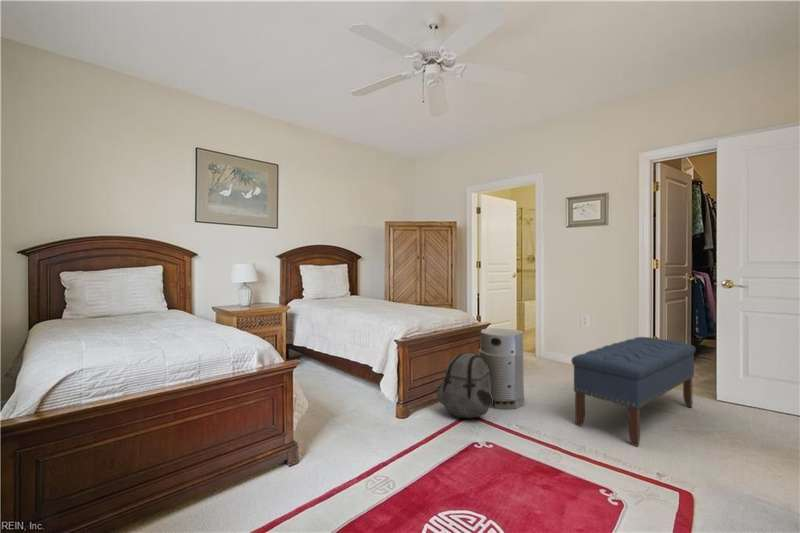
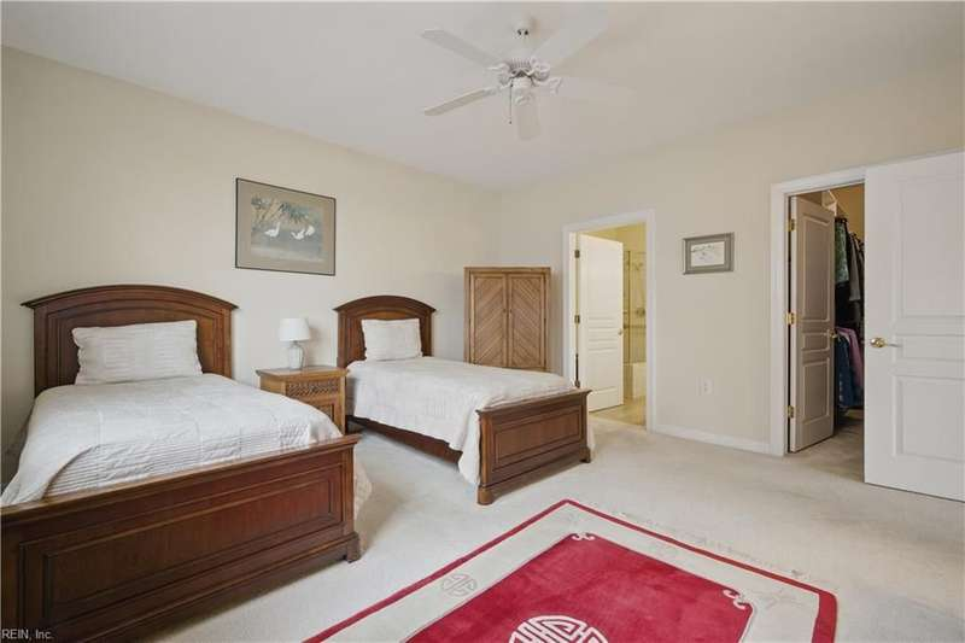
- bench (637, 381)
- air purifier (501, 366)
- backpack (464, 385)
